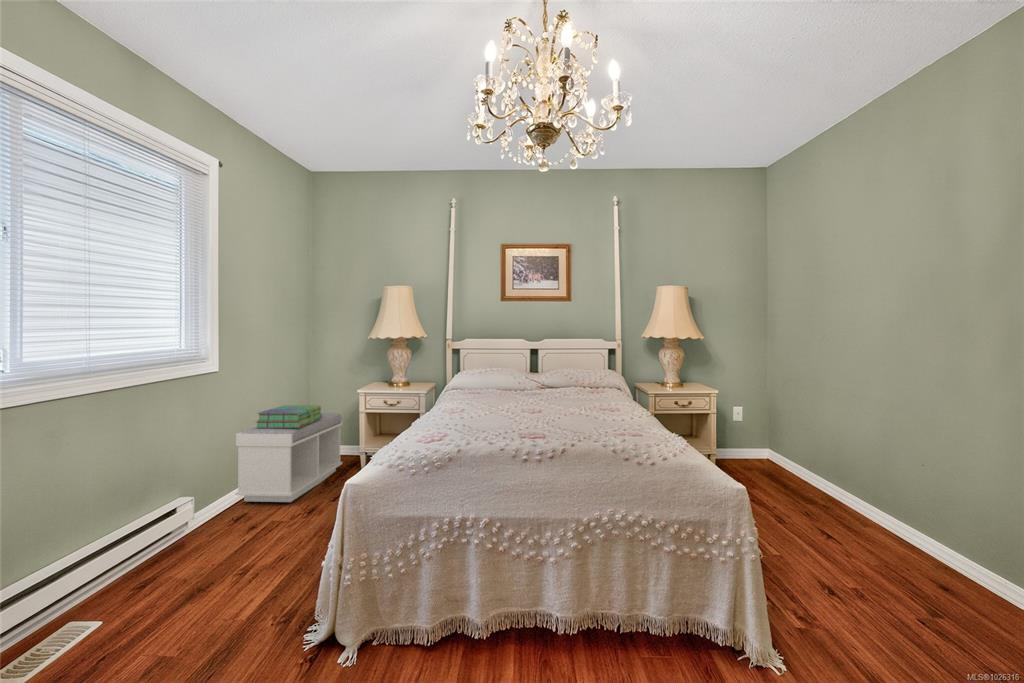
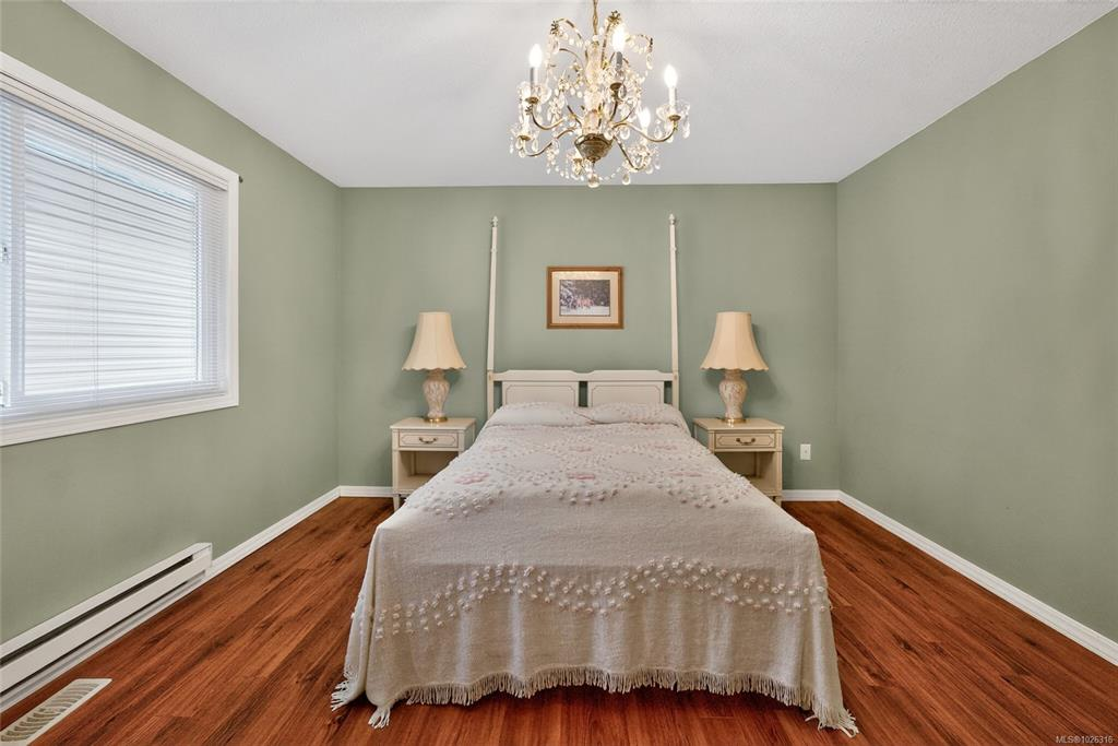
- stack of books (290, 415)
- bench (295, 452)
